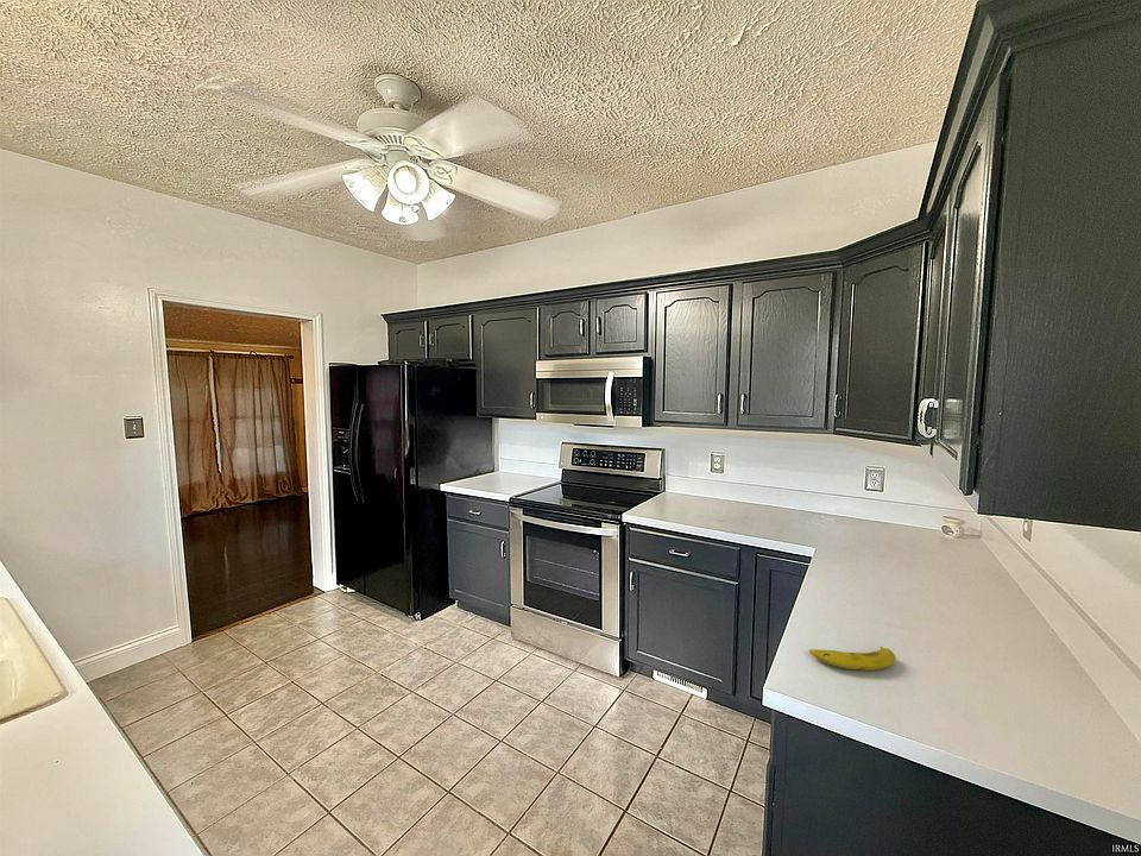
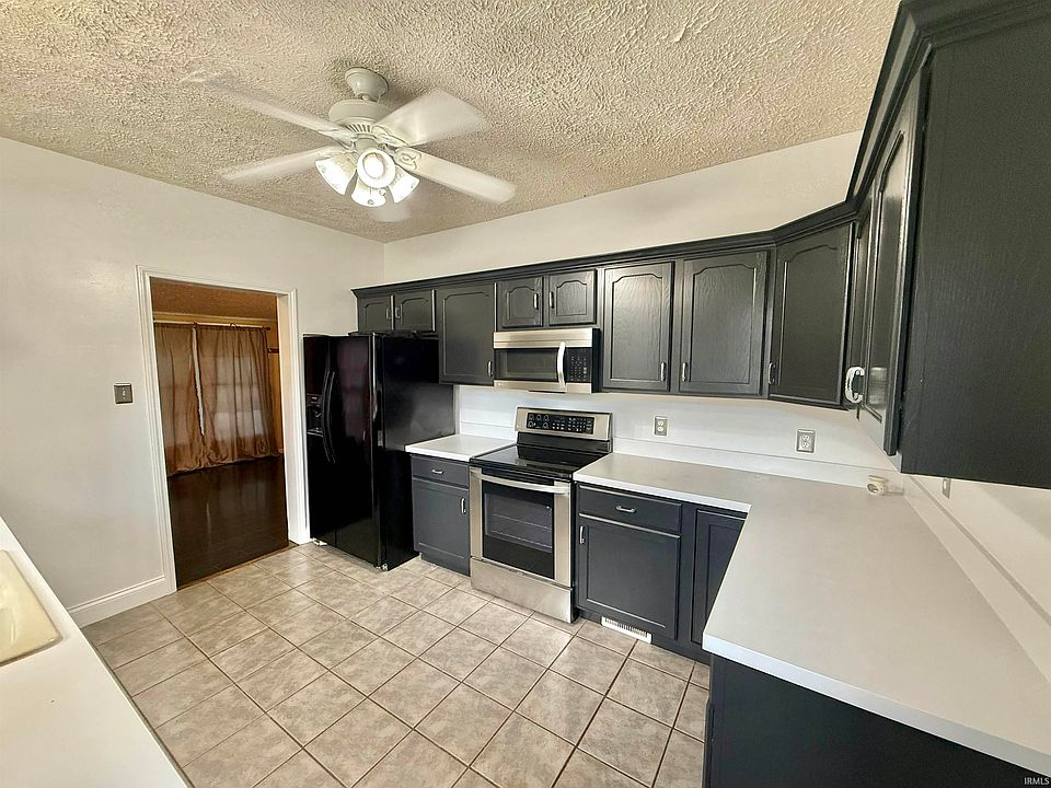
- fruit (852, 654)
